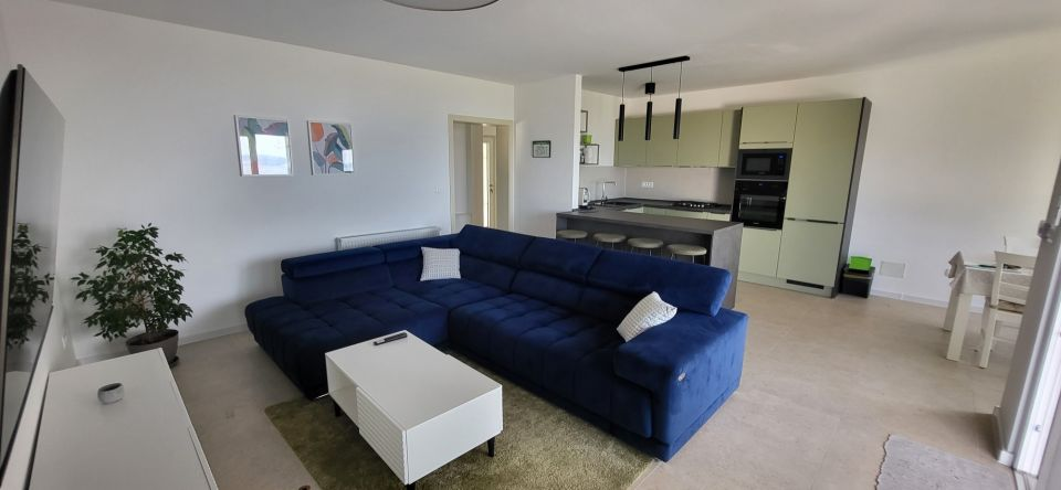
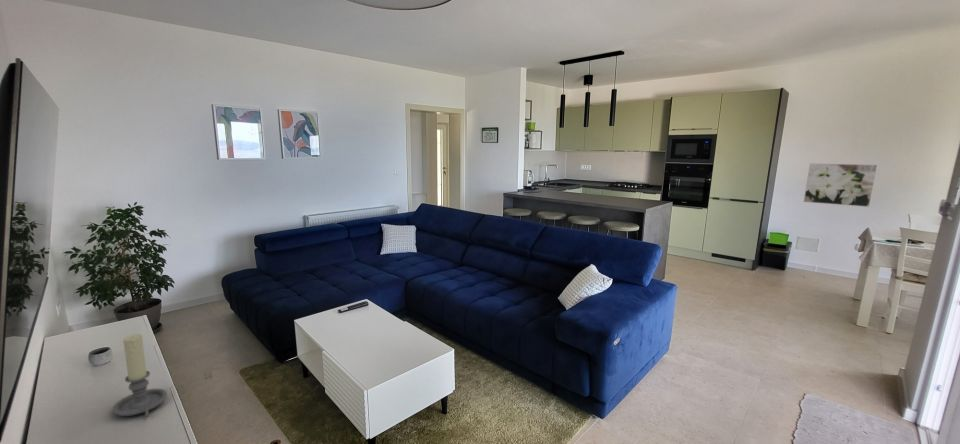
+ candle holder (137, 373)
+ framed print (838, 184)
